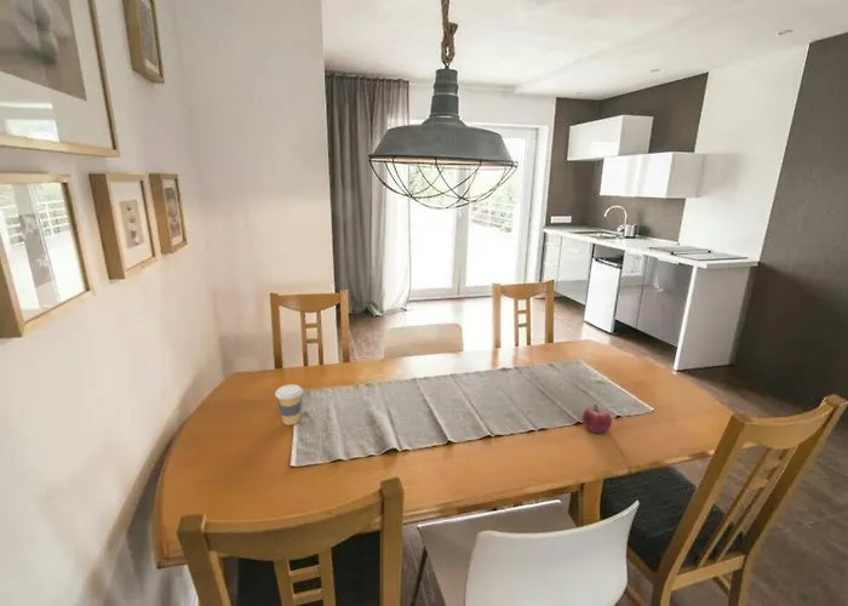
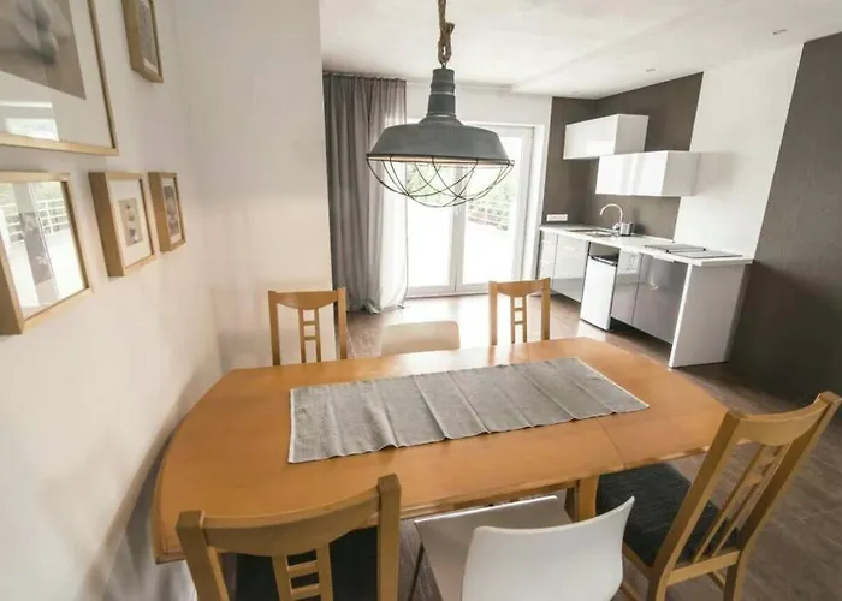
- fruit (596, 417)
- coffee cup (290, 405)
